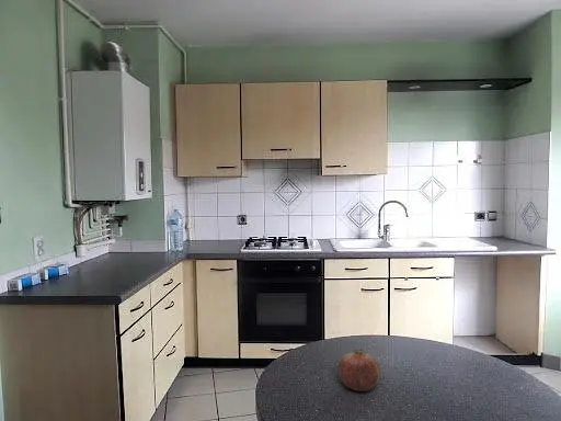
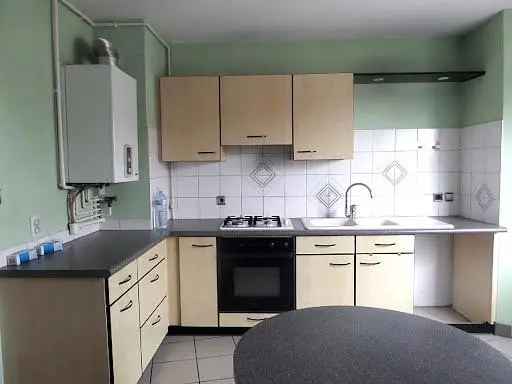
- fruit (358, 368)
